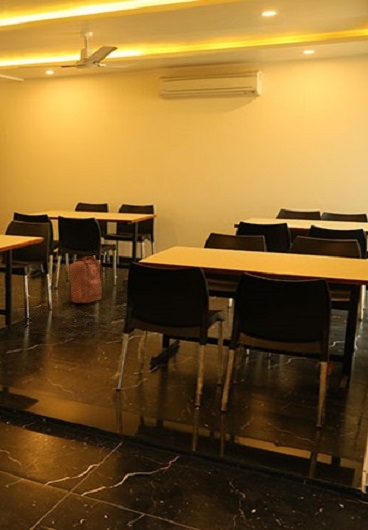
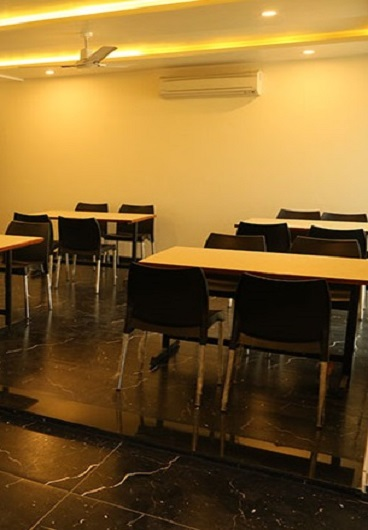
- backpack (84, 278)
